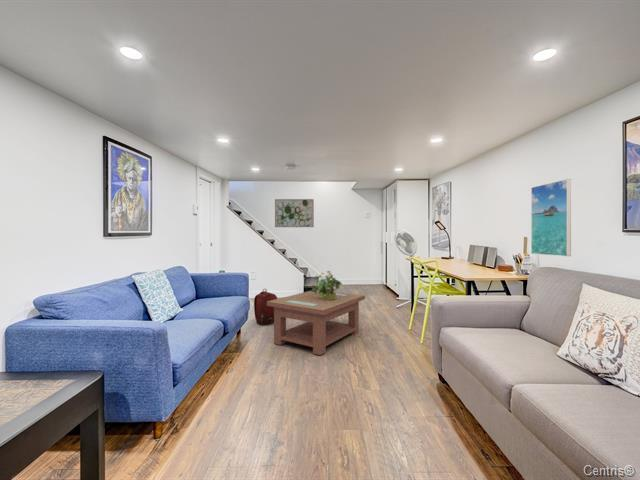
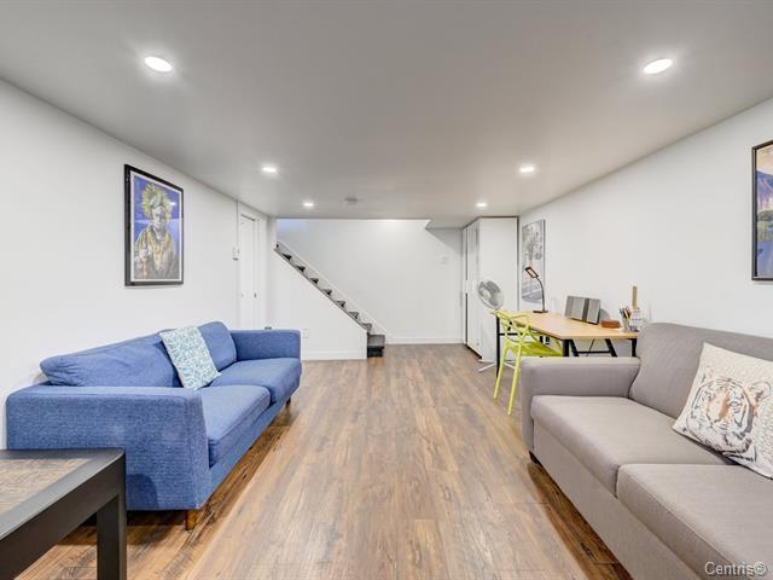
- wall art (294, 213)
- potted plant (326, 285)
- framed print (549, 219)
- coffee table (318, 318)
- backpack (267, 306)
